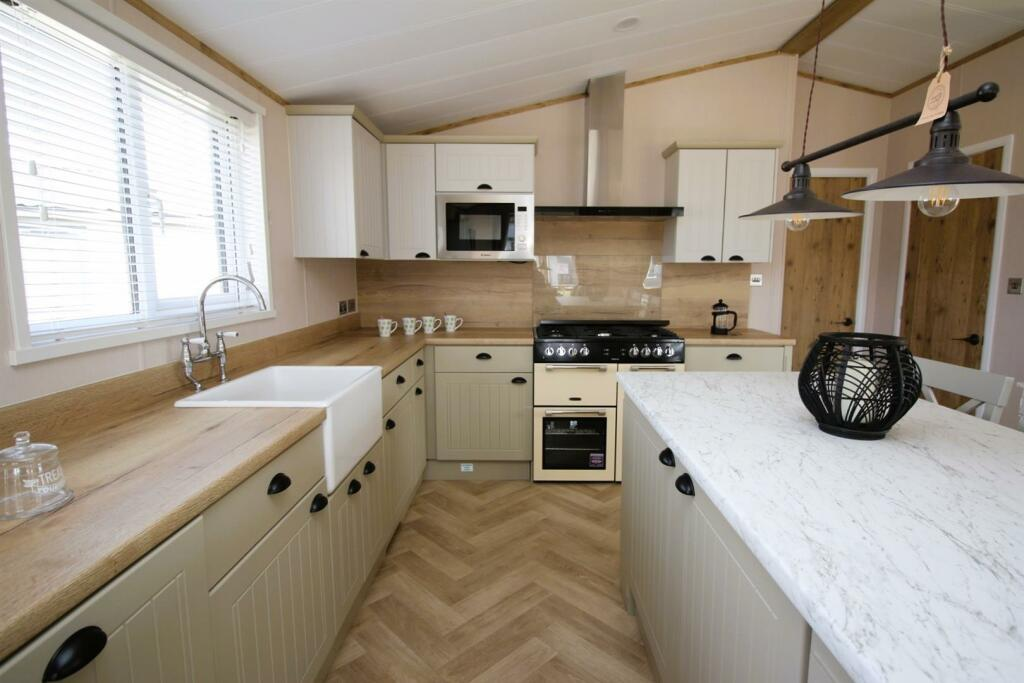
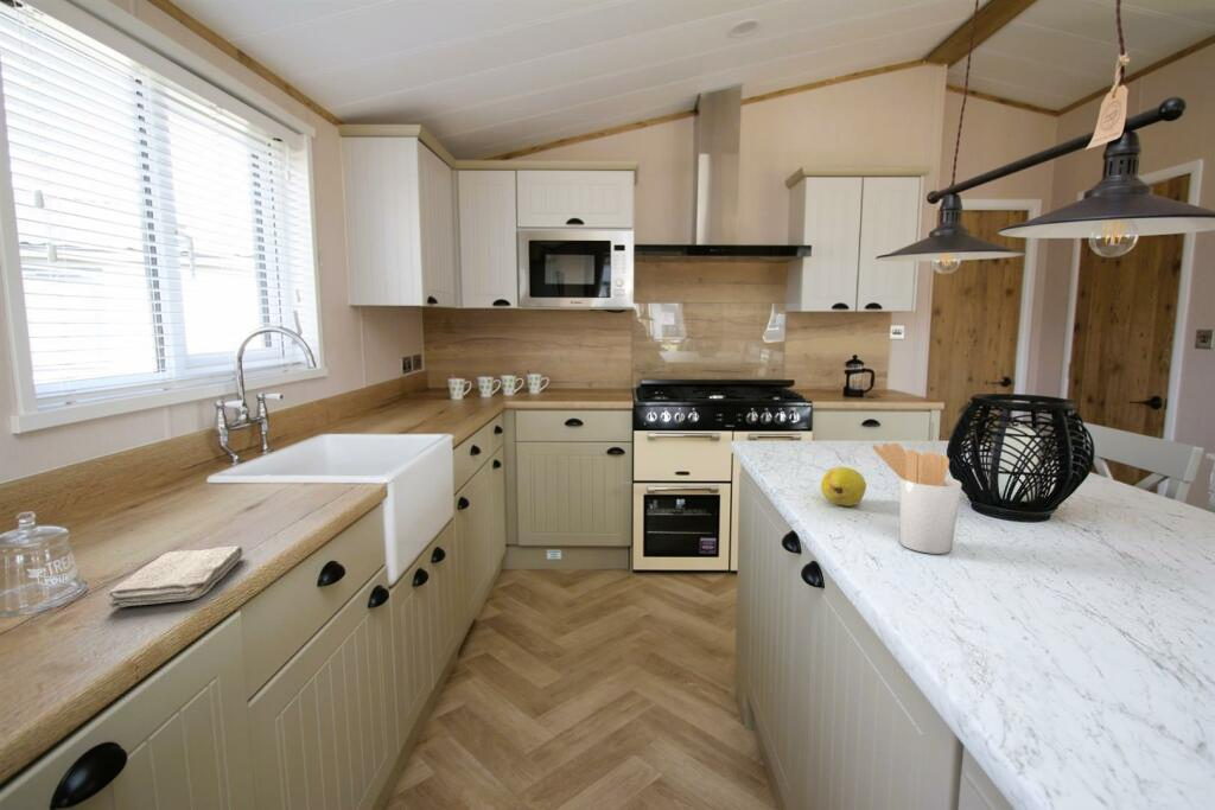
+ washcloth (180, 572)
+ fruit (842, 486)
+ utensil holder (914, 493)
